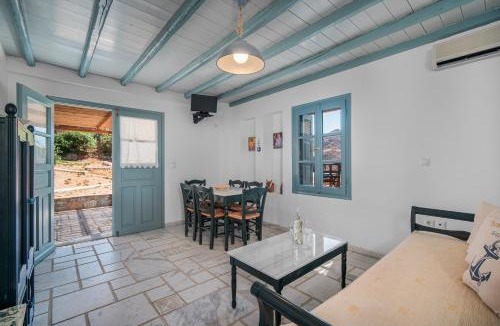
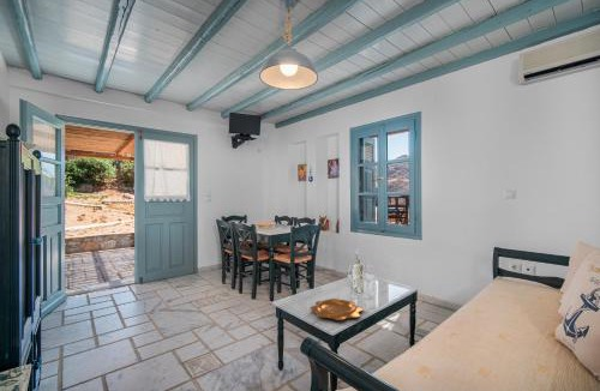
+ decorative bowl (336, 308)
